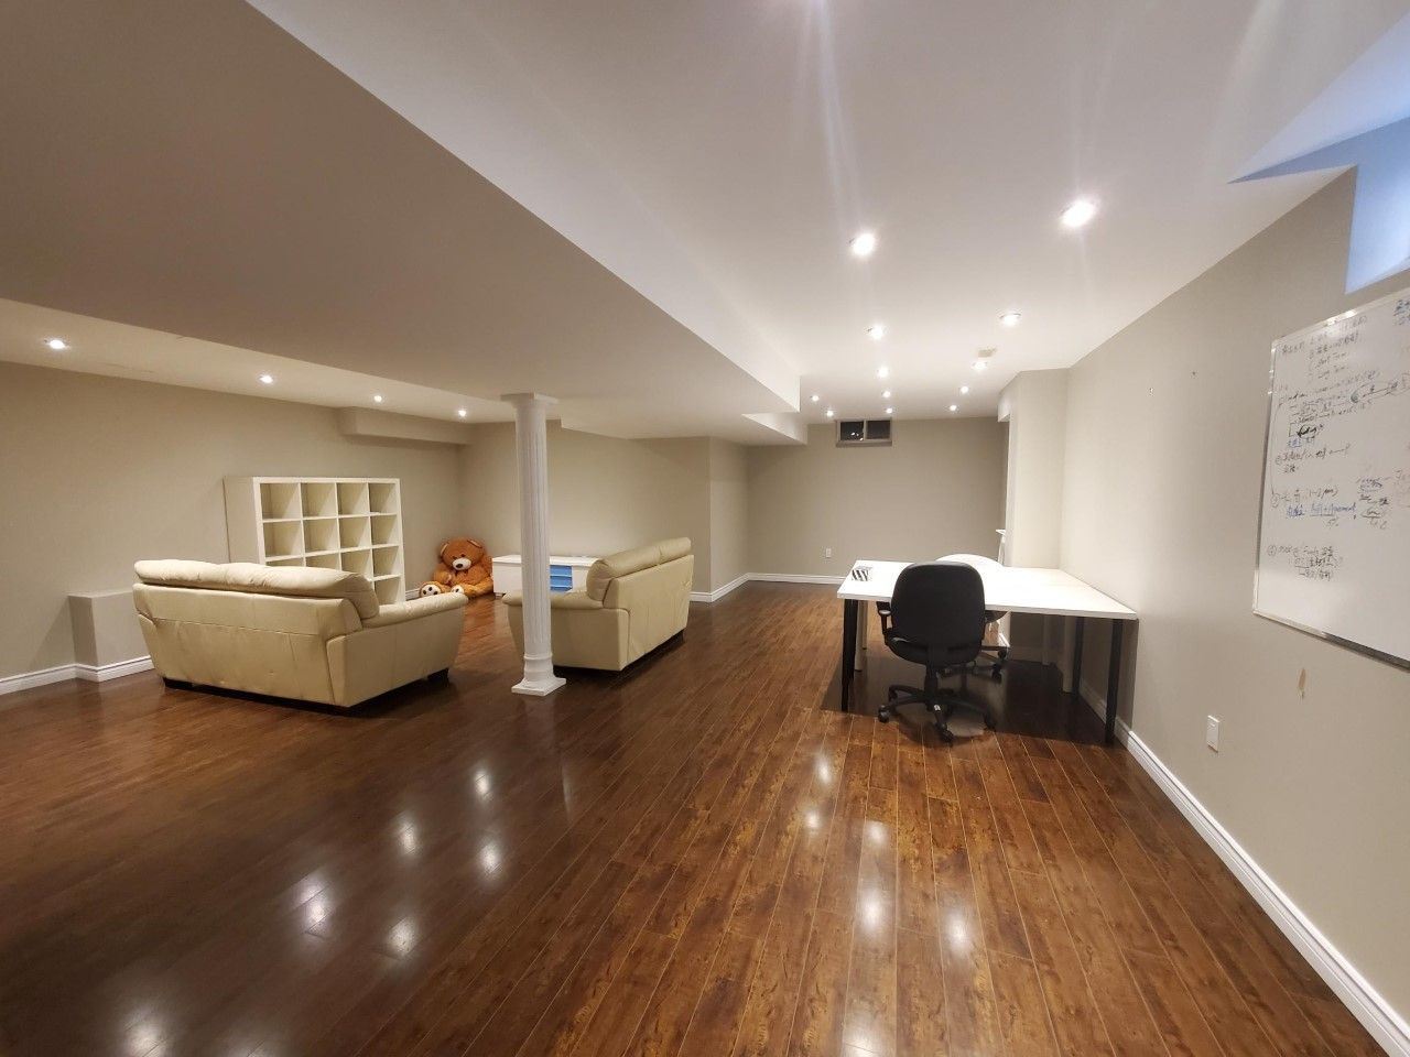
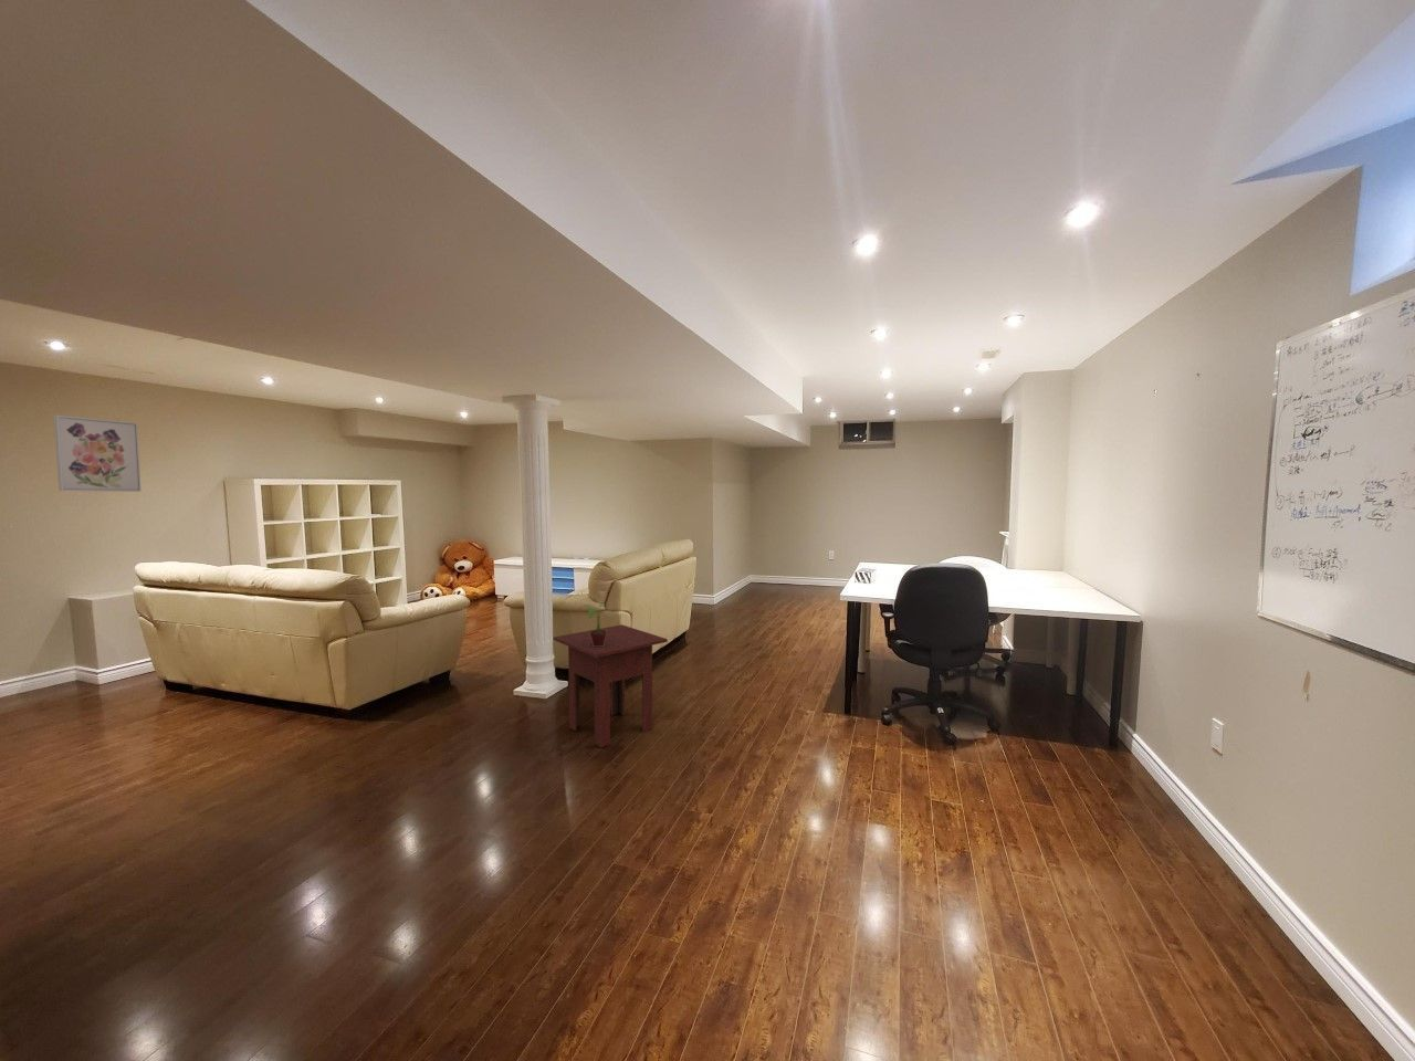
+ wall art (99, 456)
+ potted plant (597, 624)
+ side table (609, 682)
